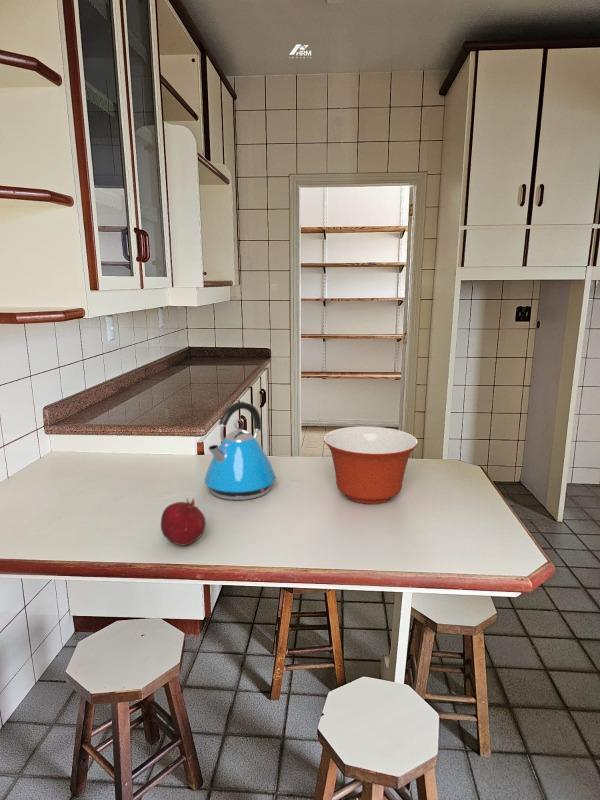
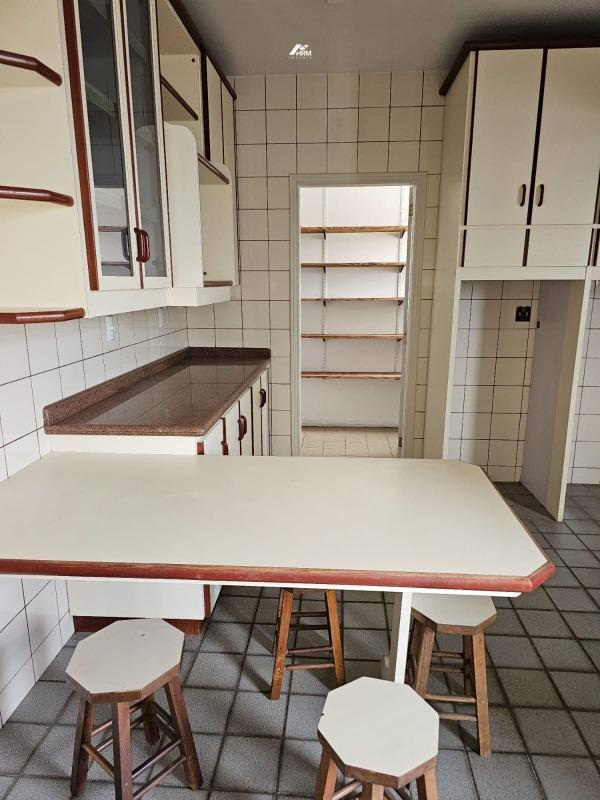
- mixing bowl (369, 467)
- fruit (183, 521)
- kettle (241, 445)
